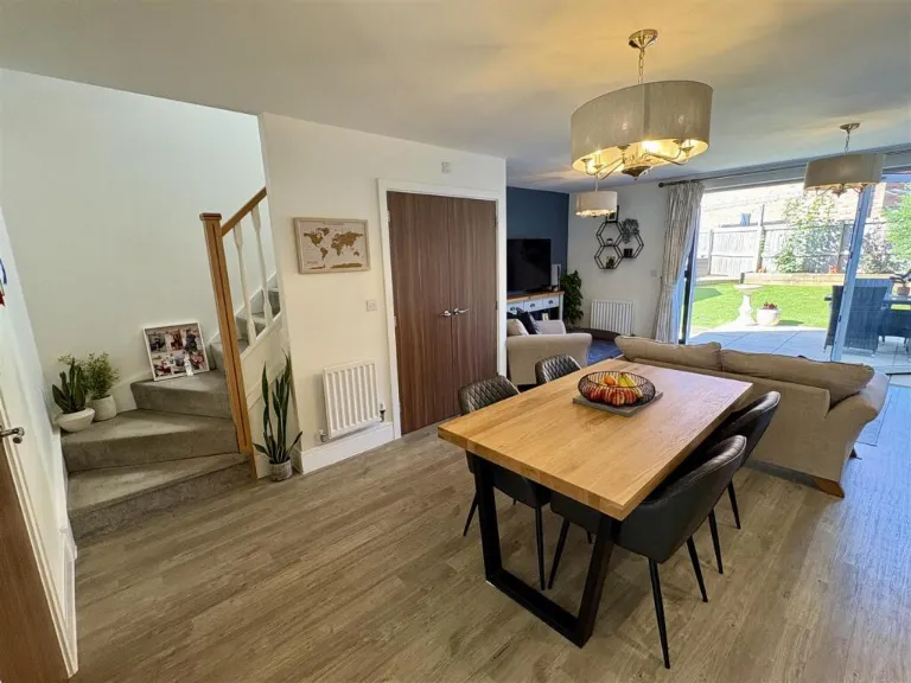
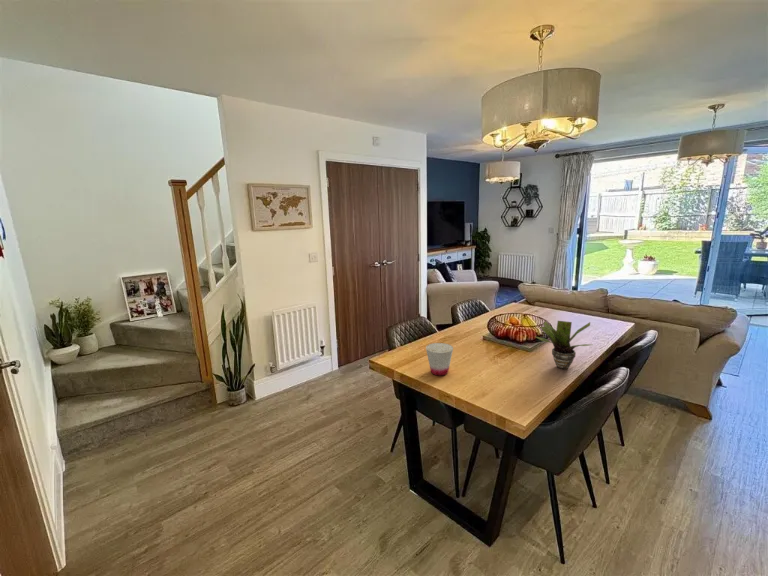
+ cup (439, 360)
+ potted plant (564, 344)
